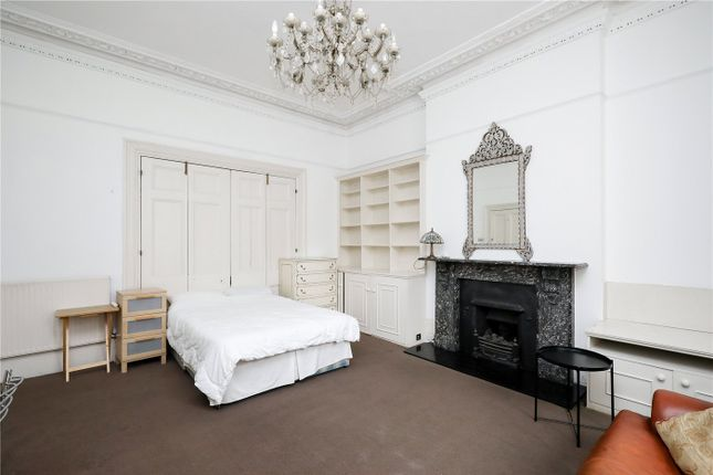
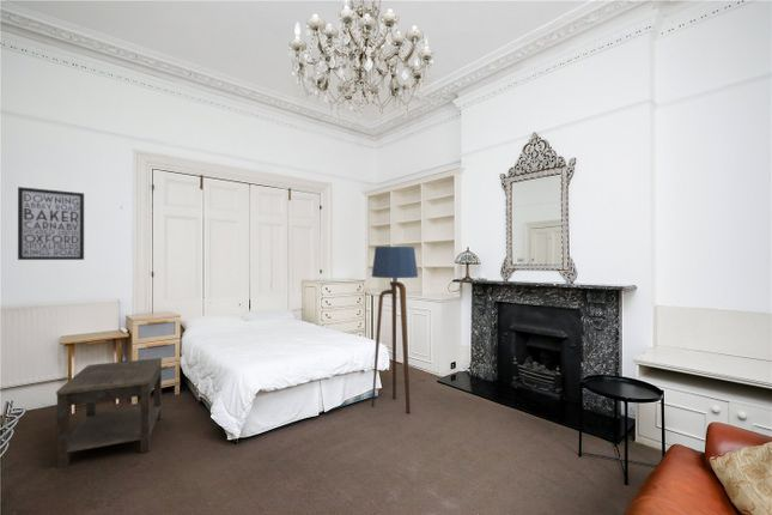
+ floor lamp (394, 327)
+ wall art (51, 224)
+ side table (115, 410)
